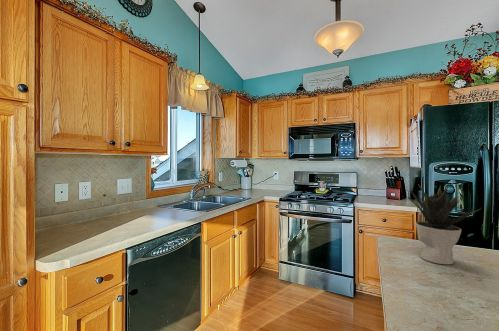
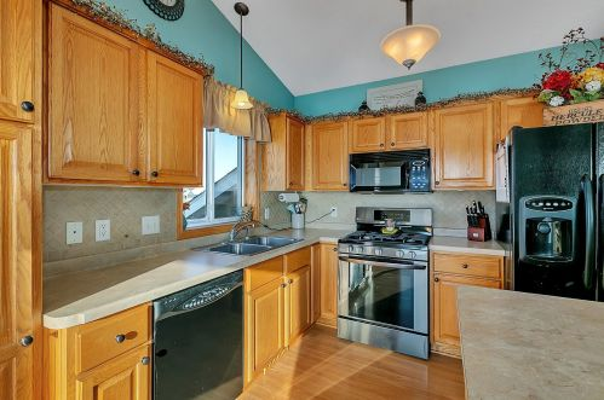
- potted plant (433, 221)
